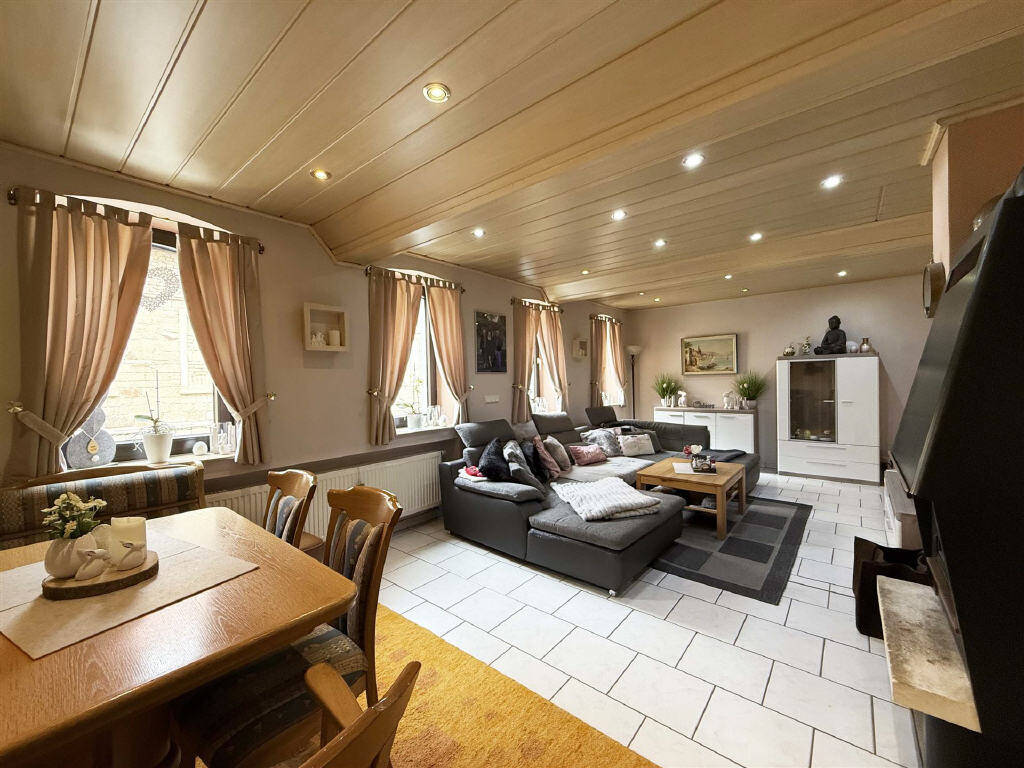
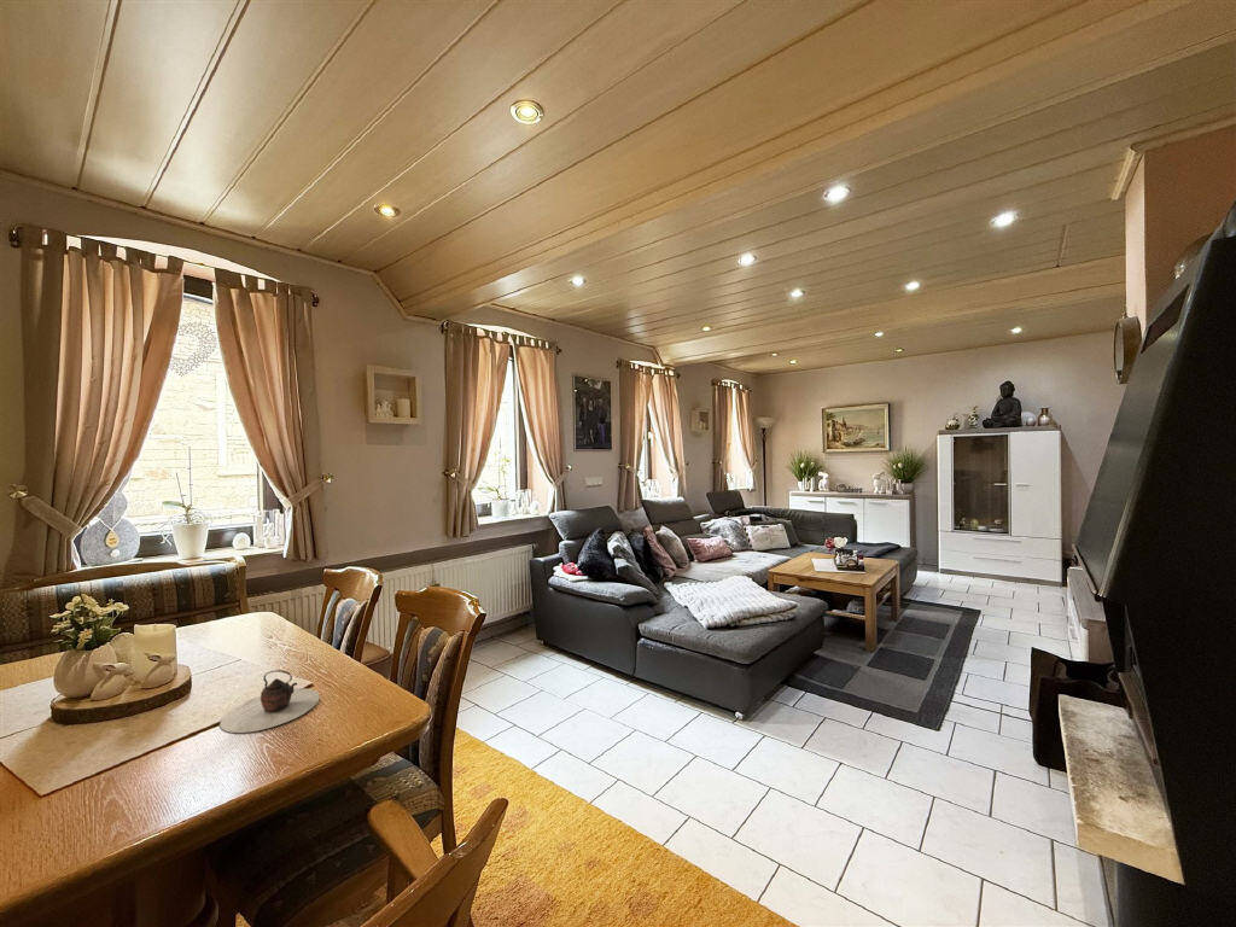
+ teapot (272, 690)
